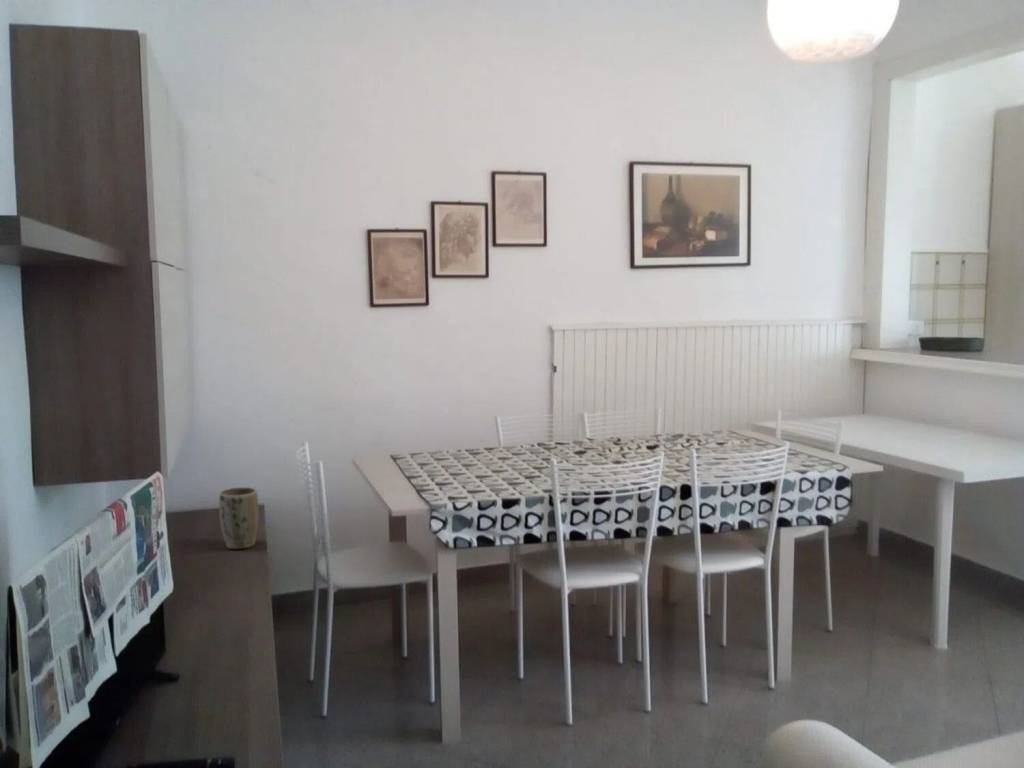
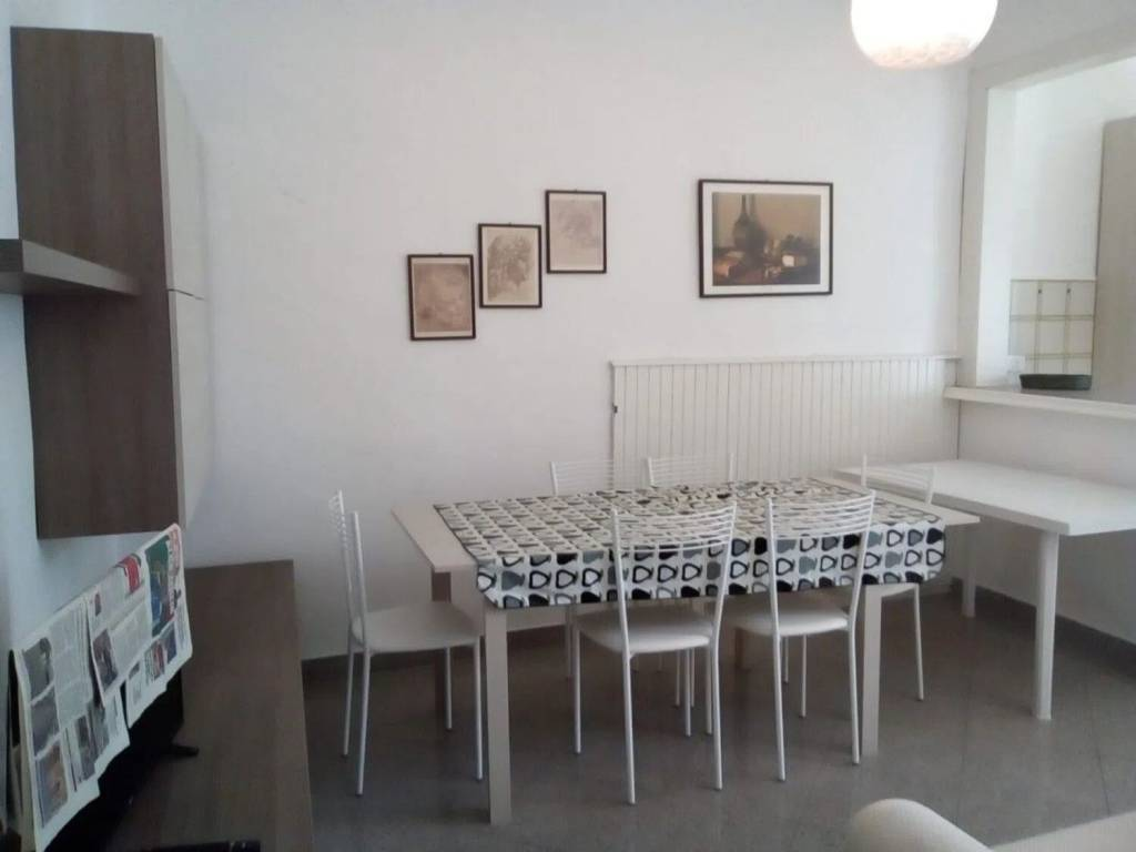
- plant pot (239, 518)
